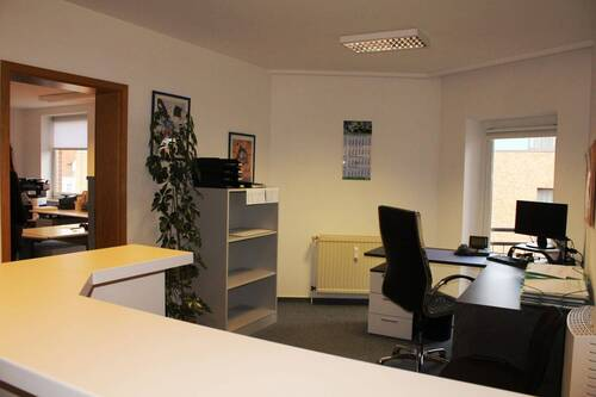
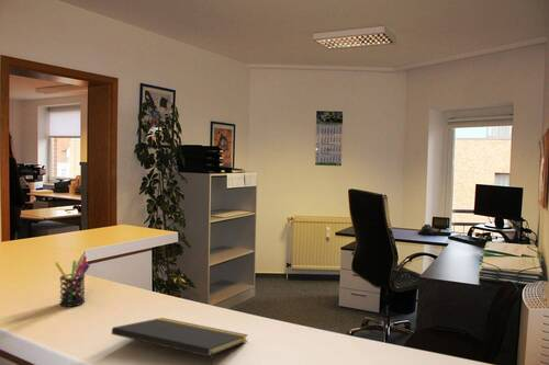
+ notepad (181, 334)
+ pen holder (74, 278)
